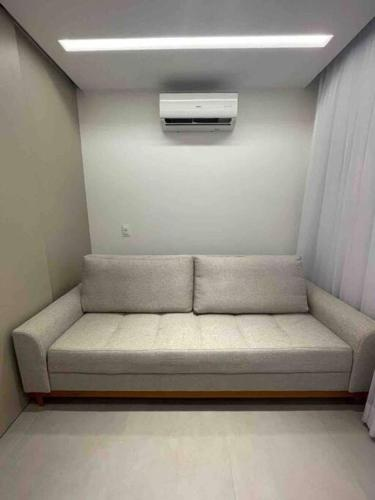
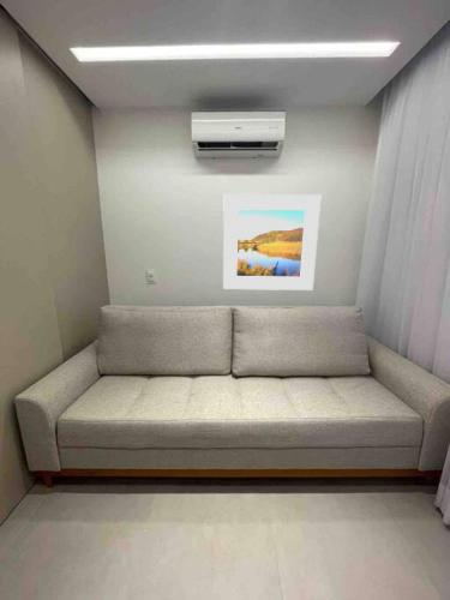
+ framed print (269, 244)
